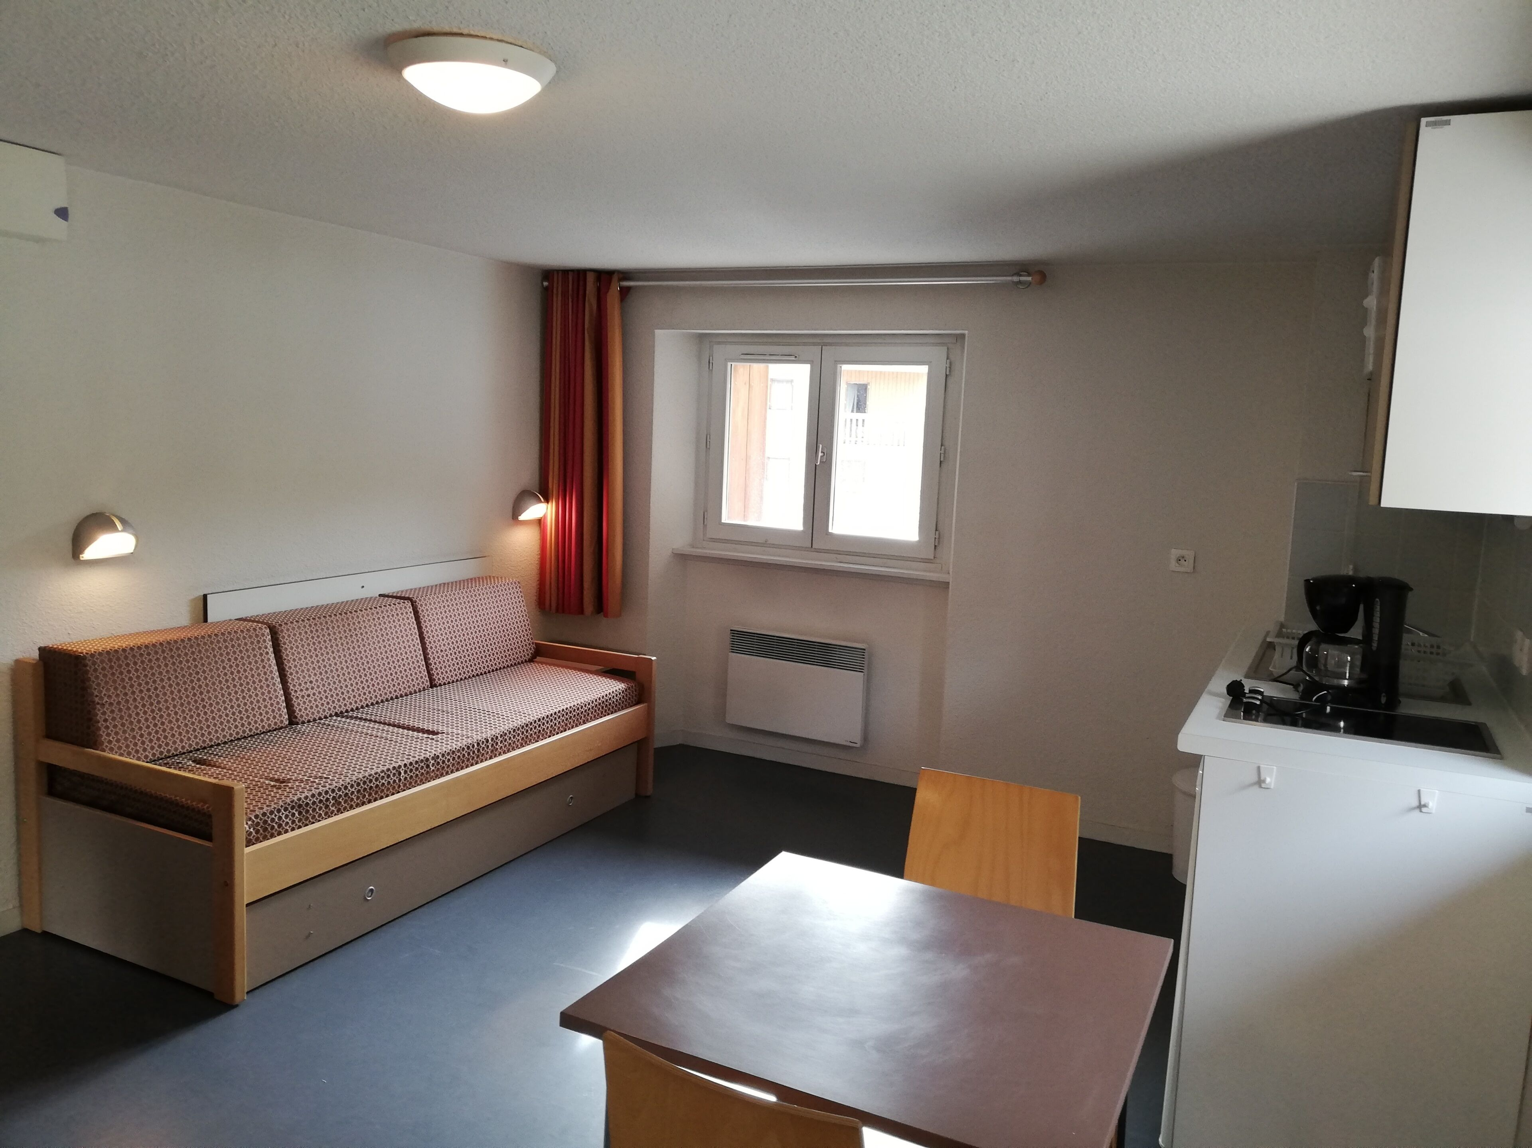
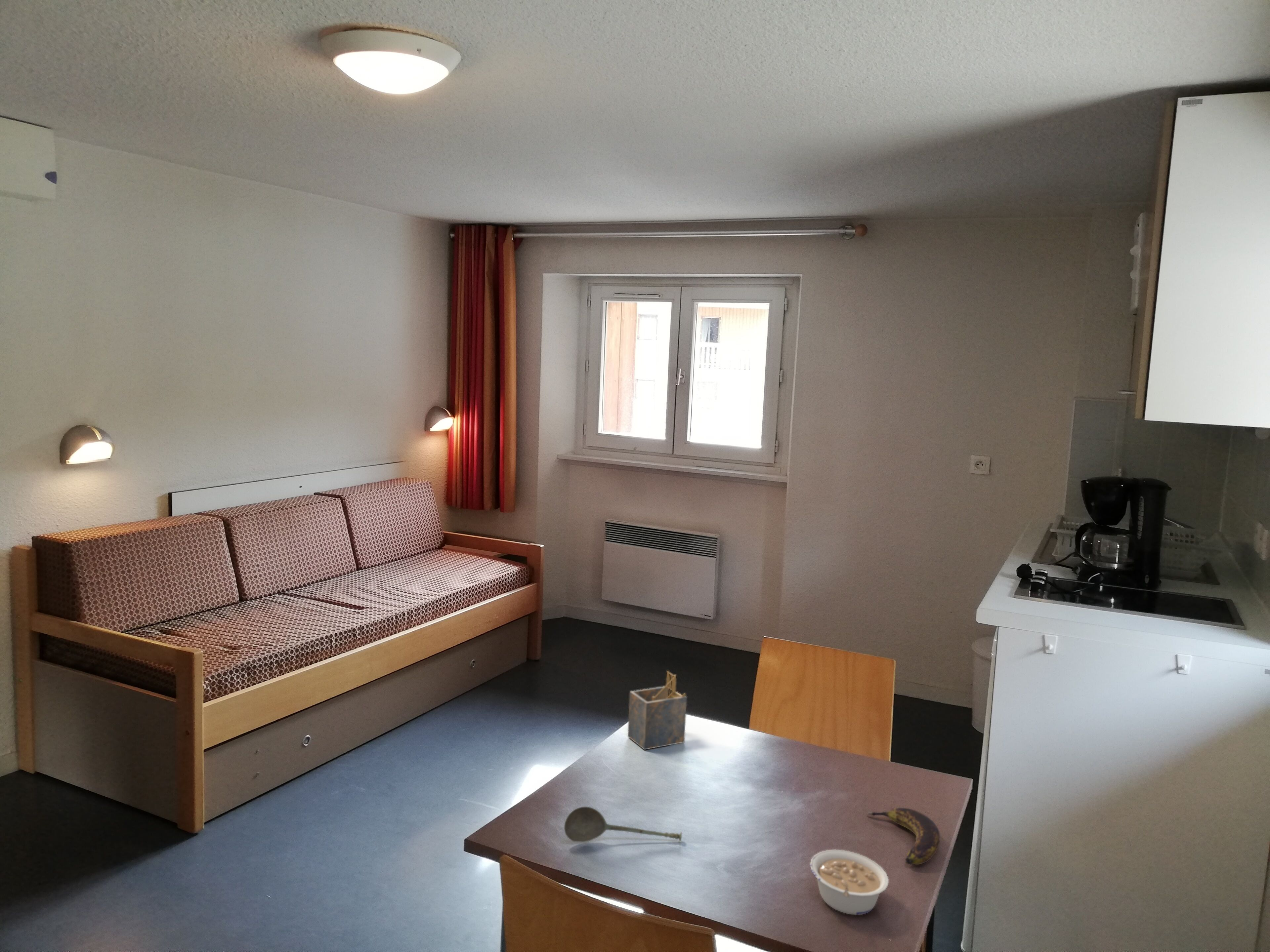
+ banana (910, 830)
+ soupspoon (622, 826)
+ napkin holder (657, 708)
+ legume (850, 884)
